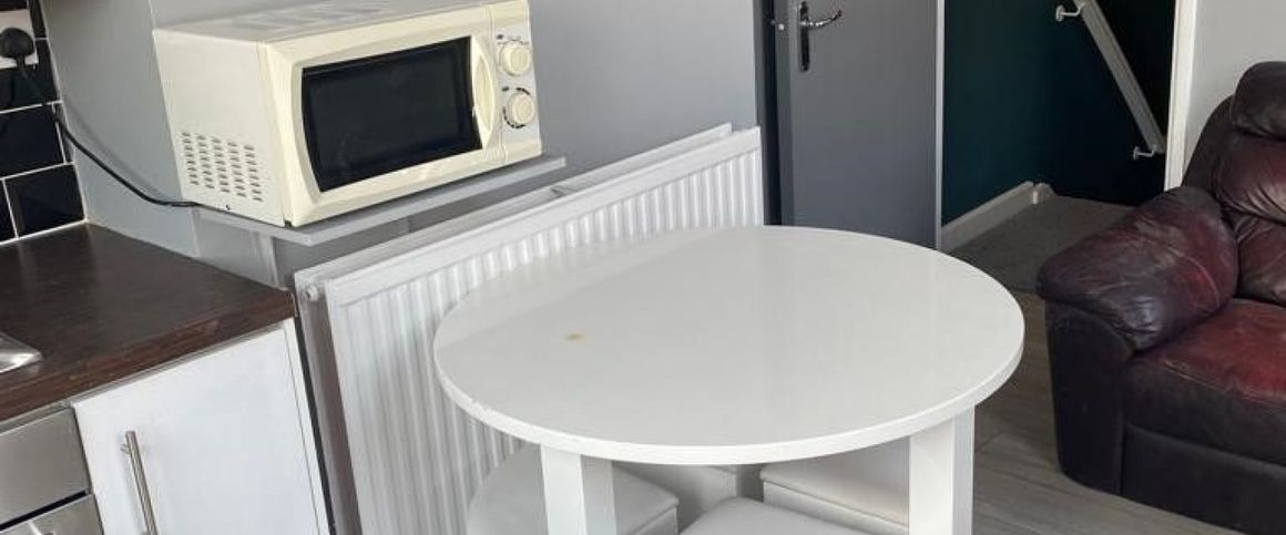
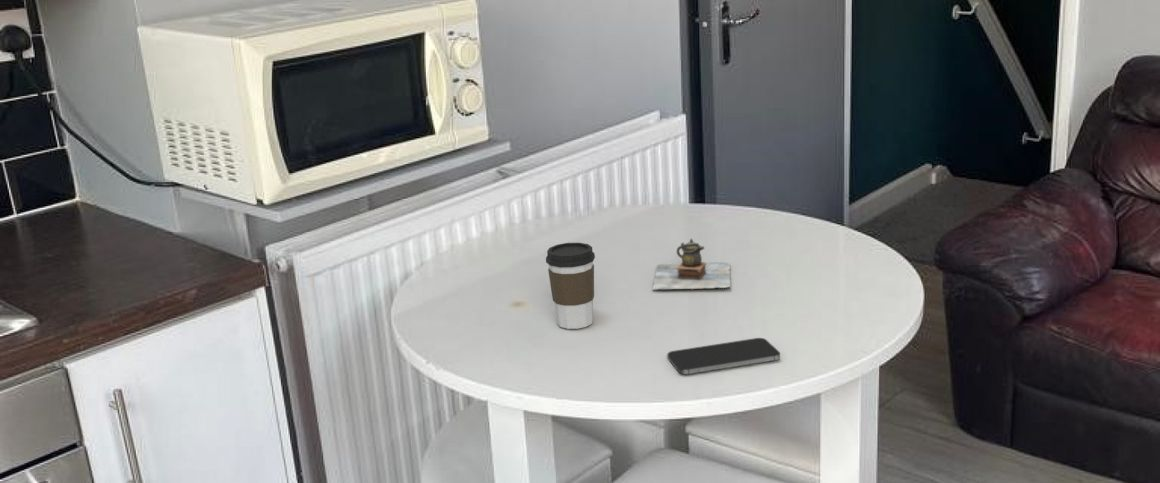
+ smartphone (723, 355)
+ teapot (691, 257)
+ coffee cup (572, 286)
